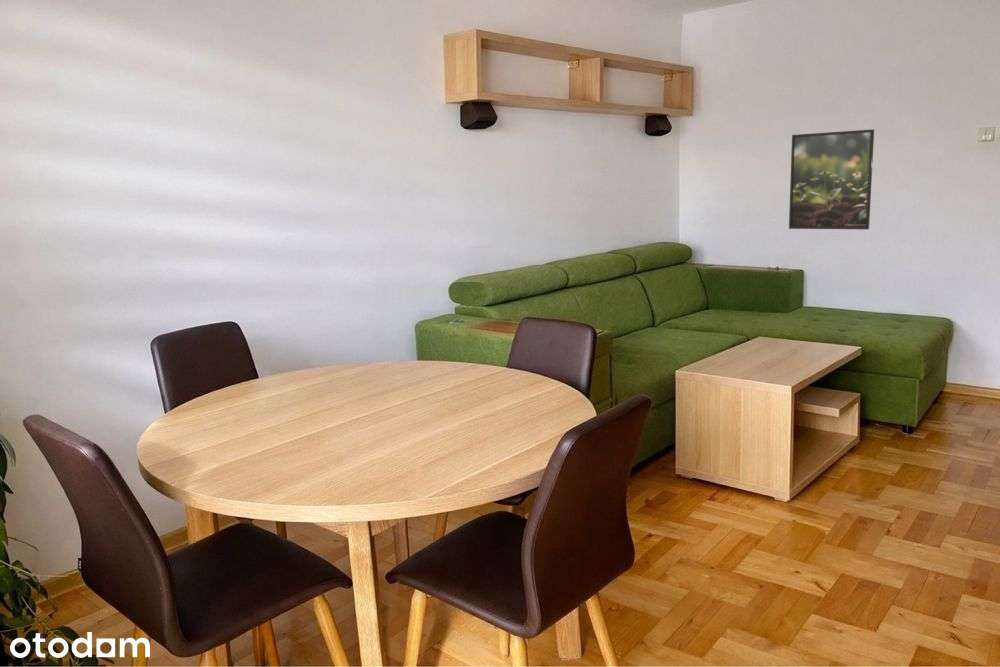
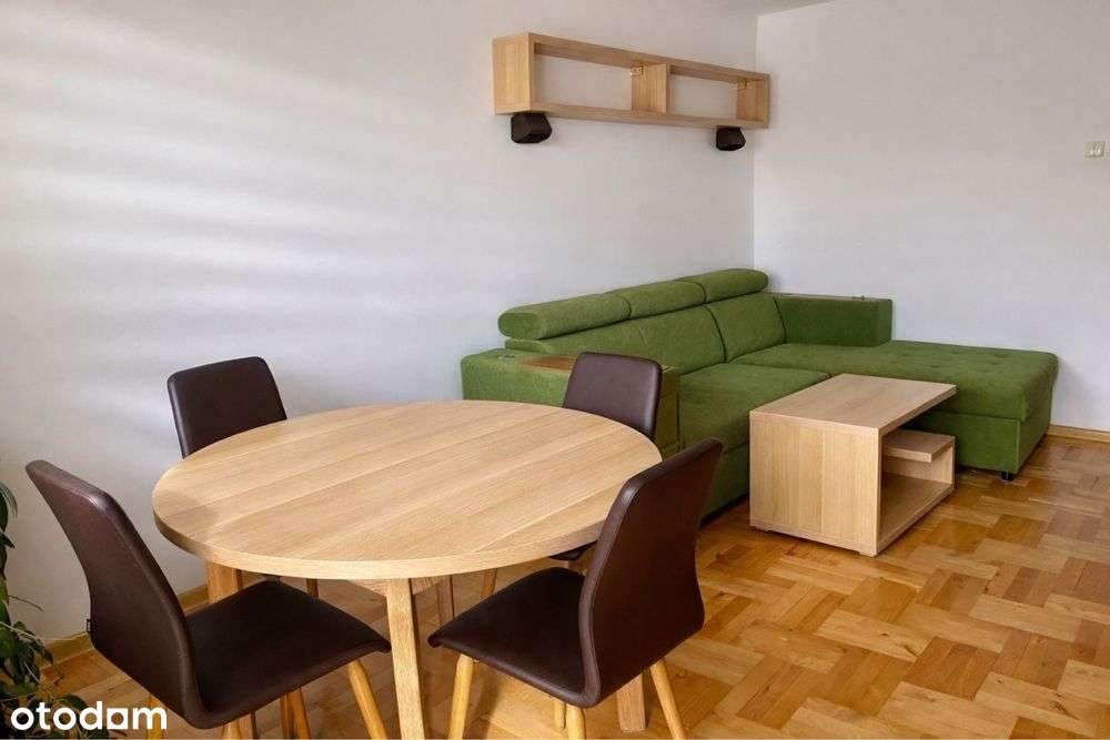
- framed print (829, 181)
